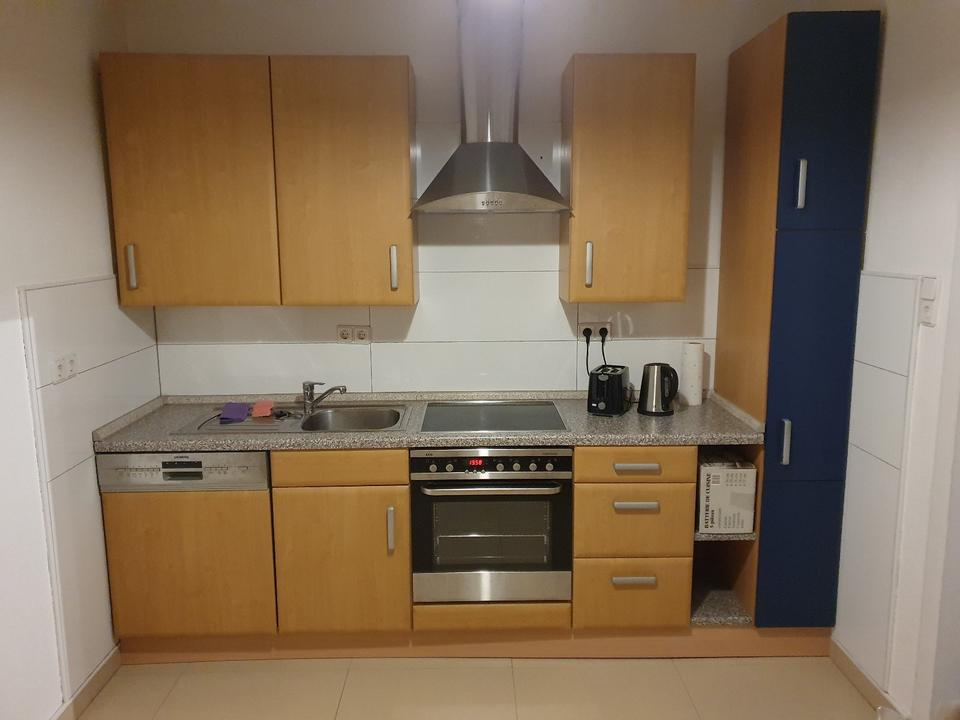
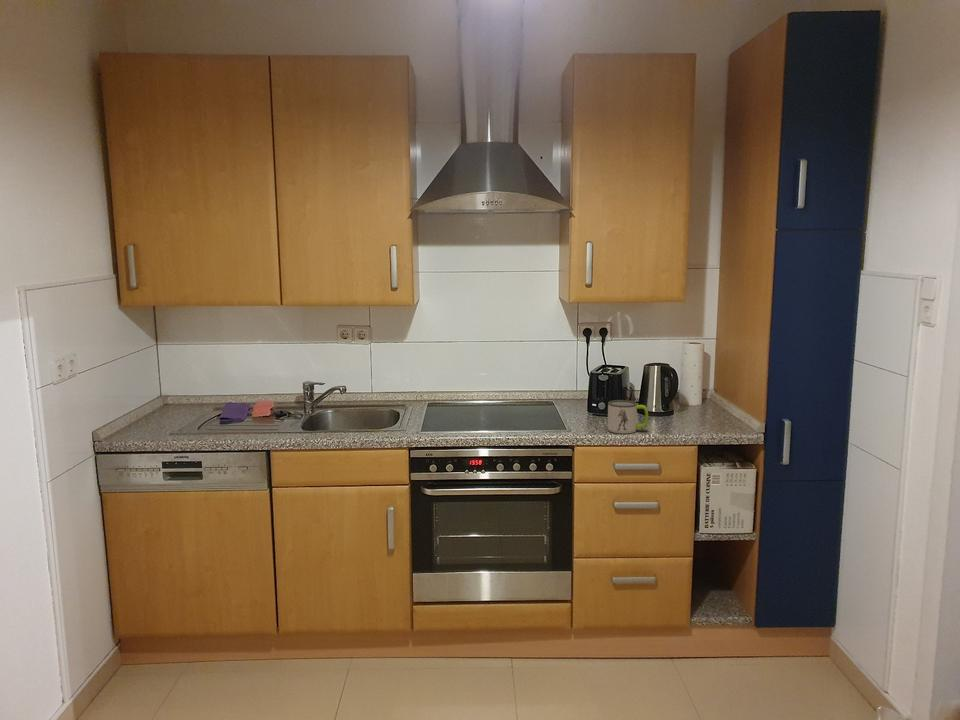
+ mug (627, 416)
